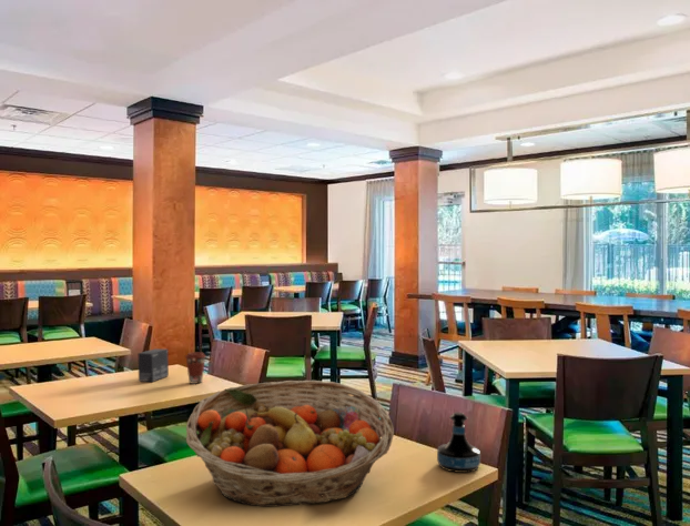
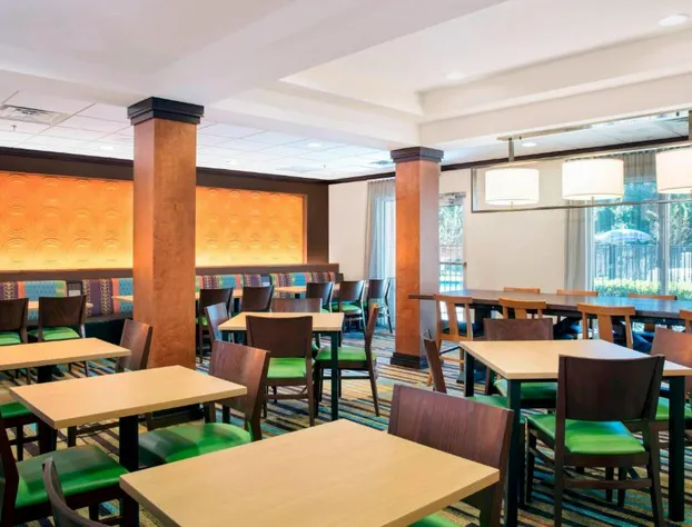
- fruit basket (291, 437)
- coffee cup (195, 367)
- tequila bottle (458, 439)
- small box (153, 364)
